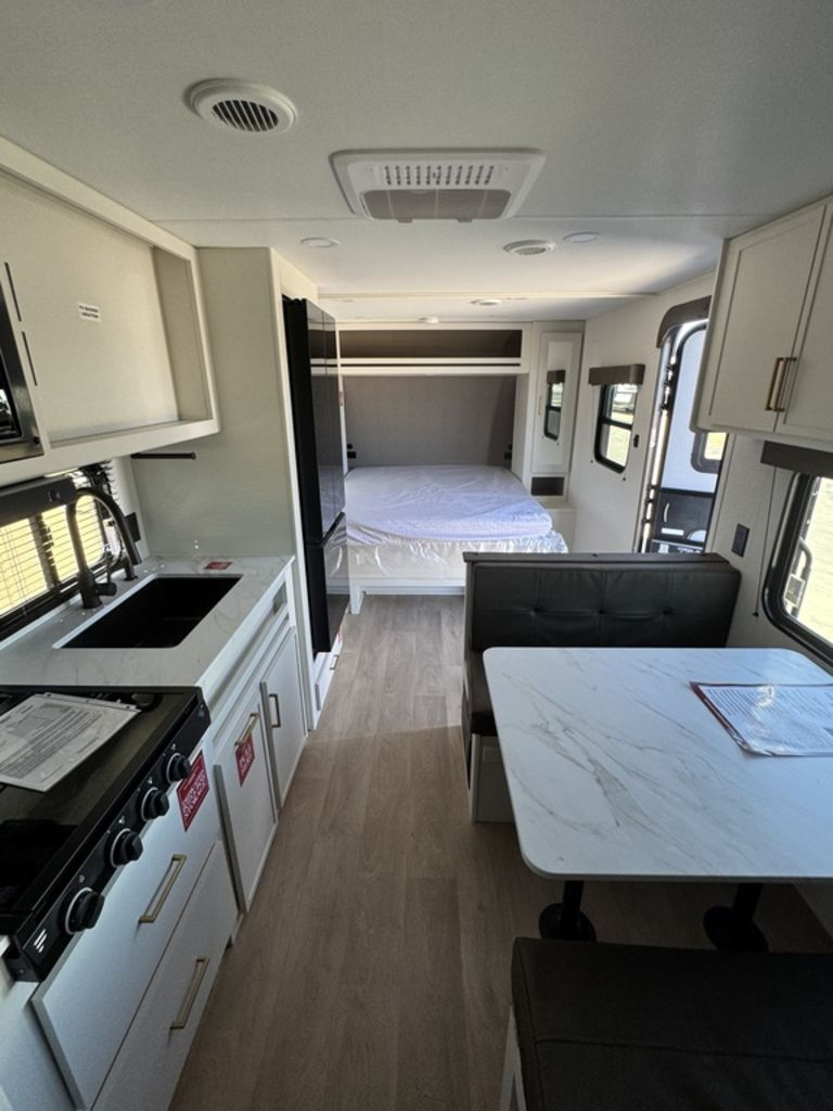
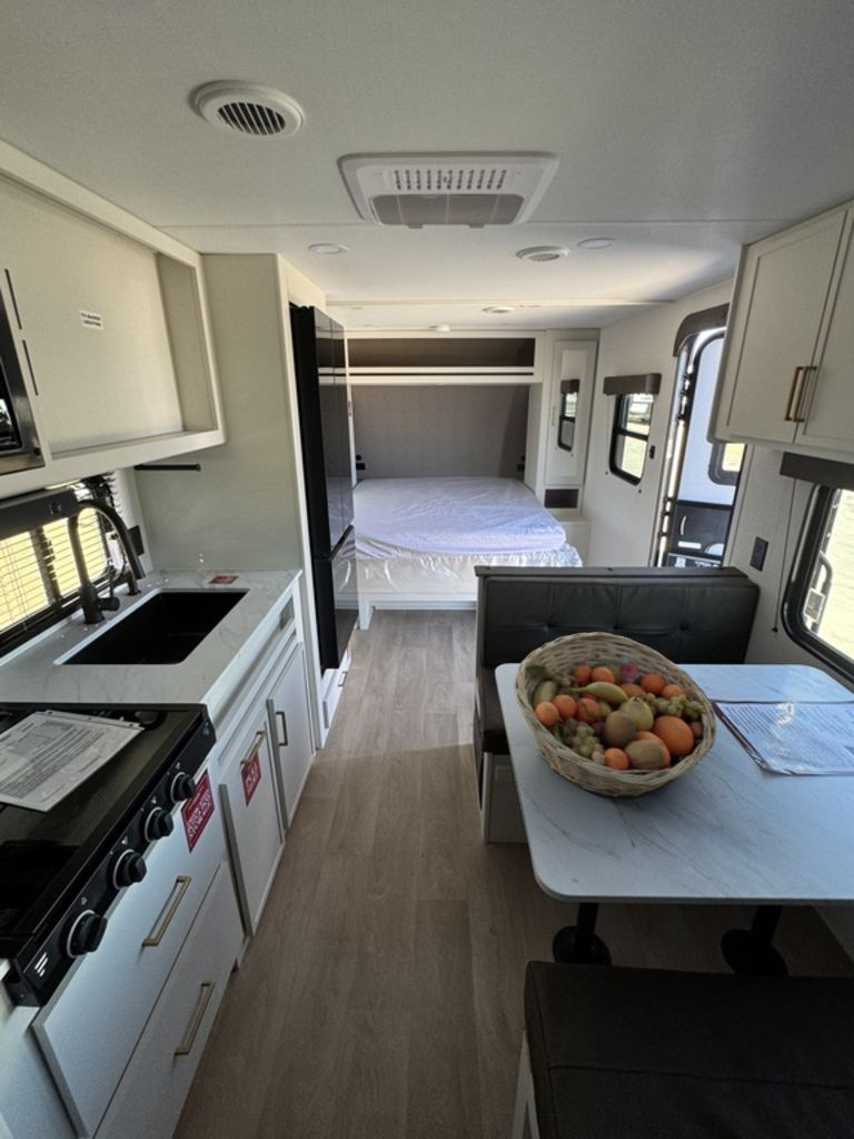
+ fruit basket (612, 710)
